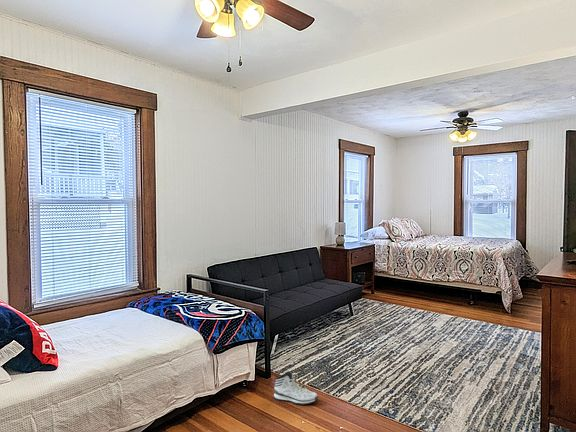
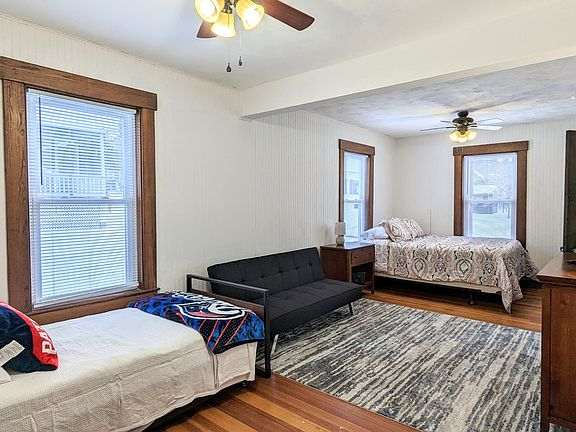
- sneaker (295, 386)
